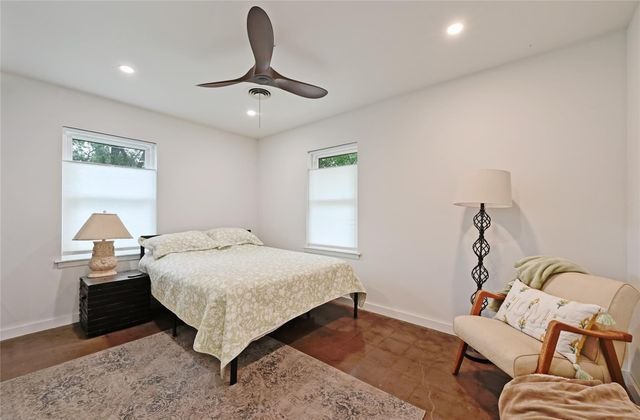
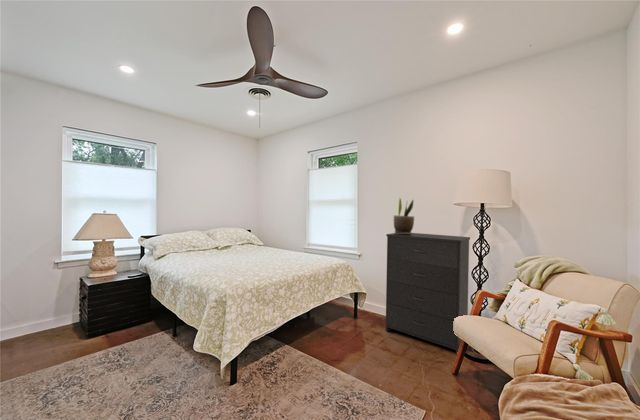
+ potted plant (404, 215)
+ dresser (425, 285)
